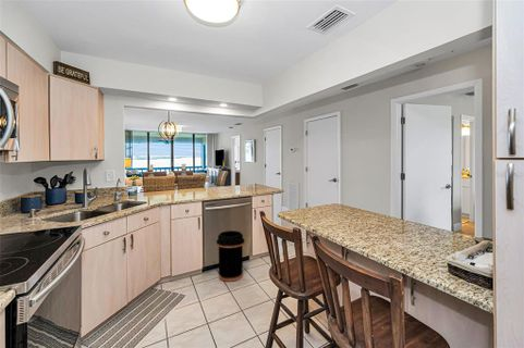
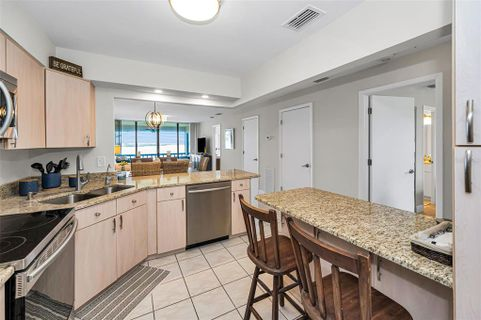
- trash can (230, 254)
